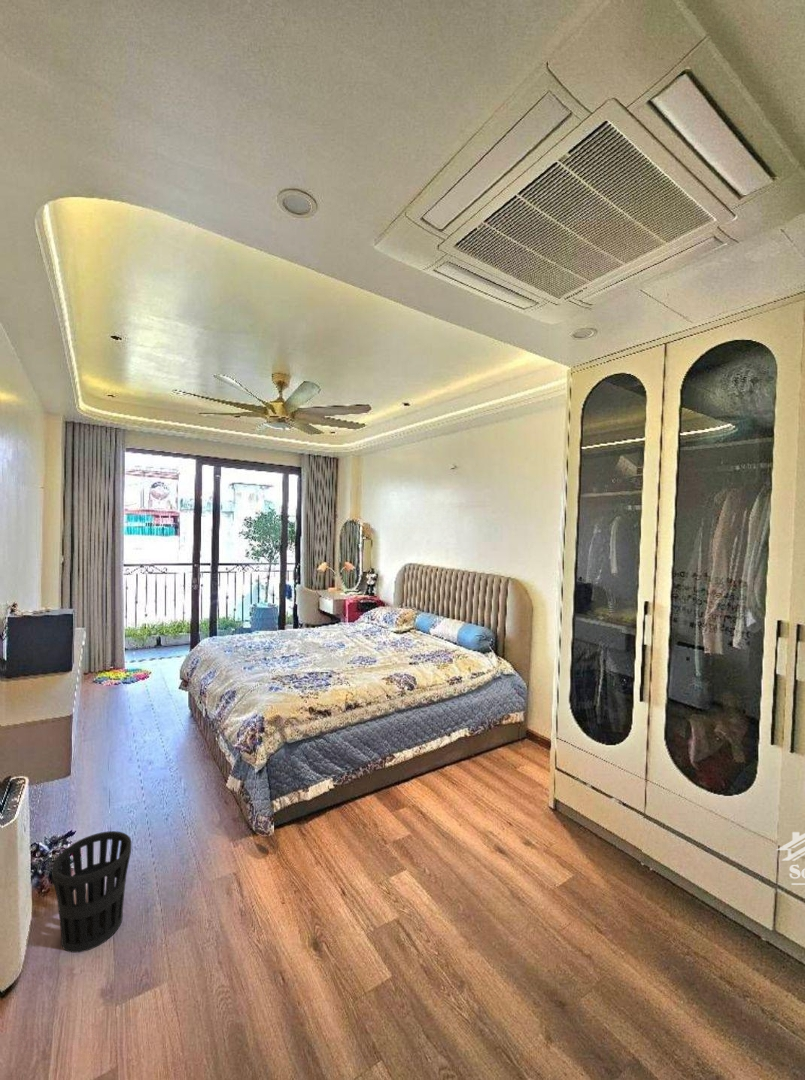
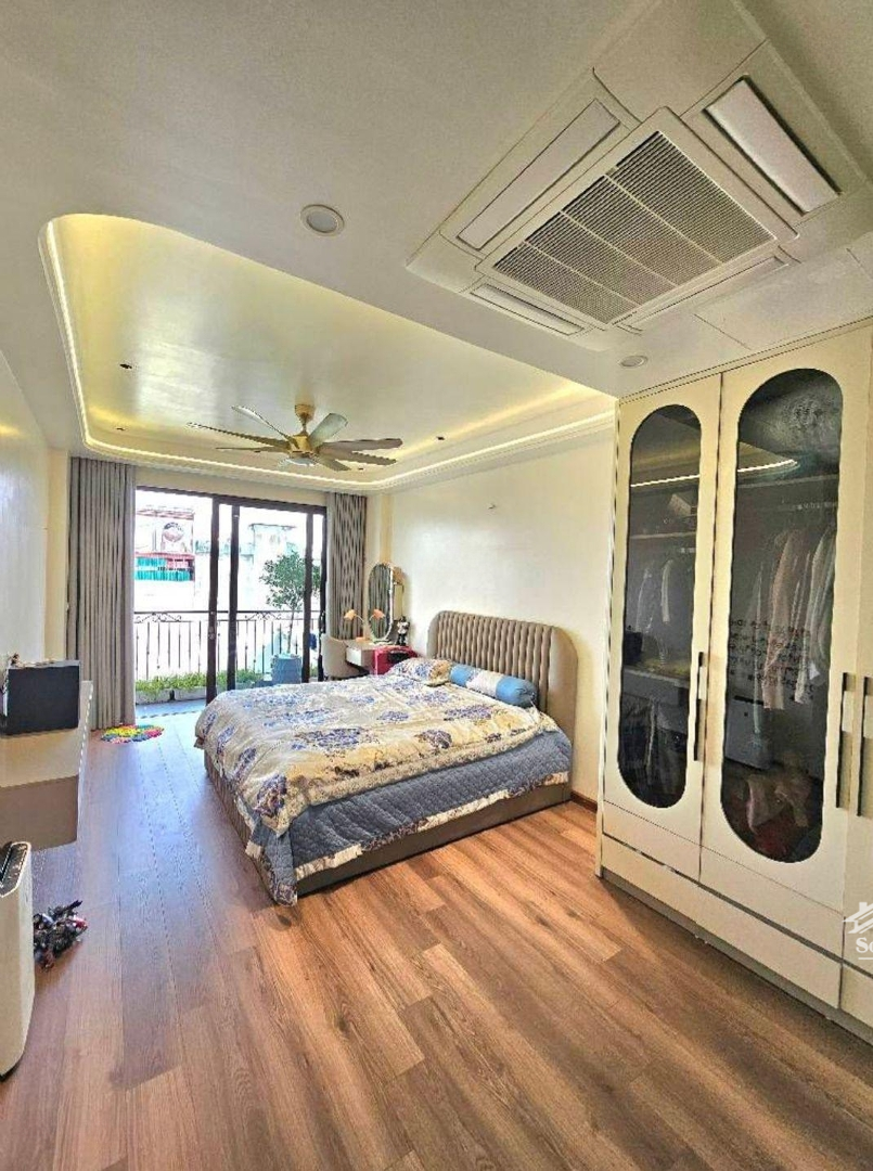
- wastebasket (93, 890)
